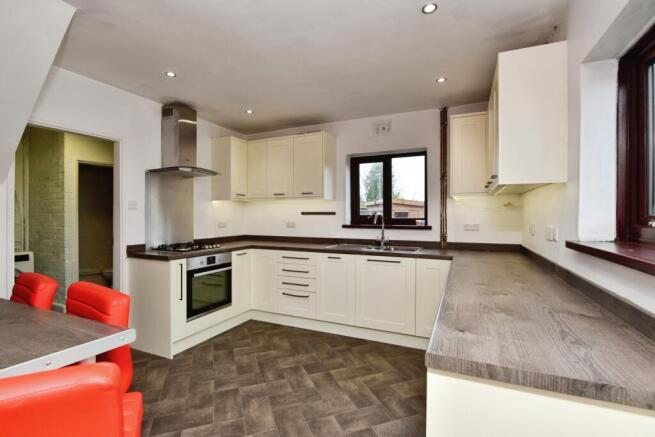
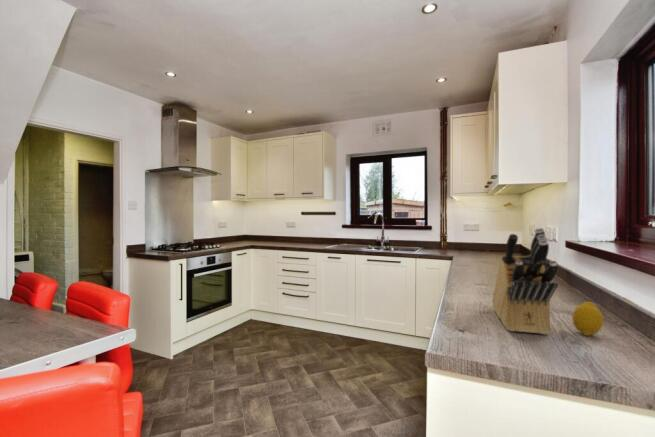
+ fruit (587, 317)
+ knife block (520, 275)
